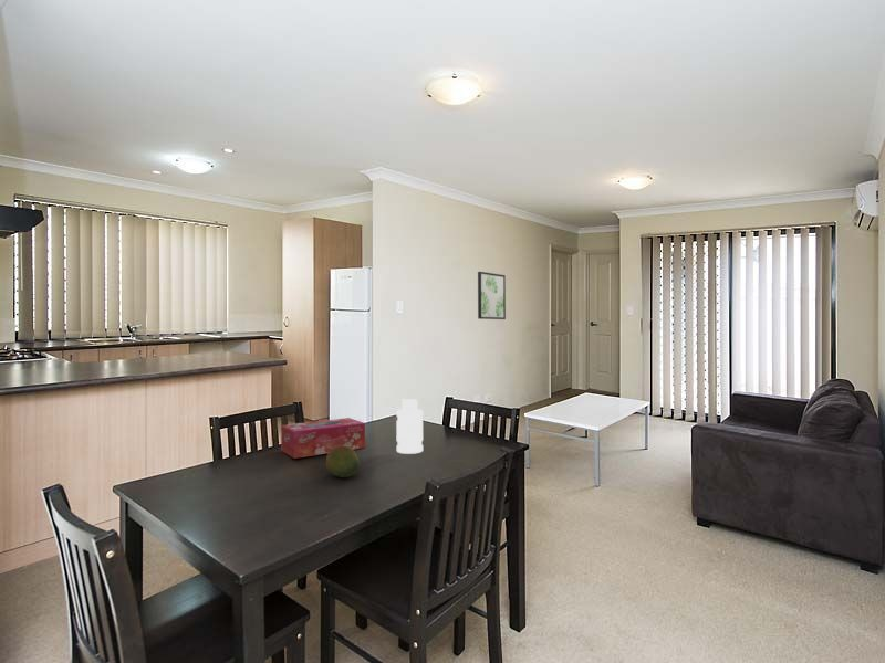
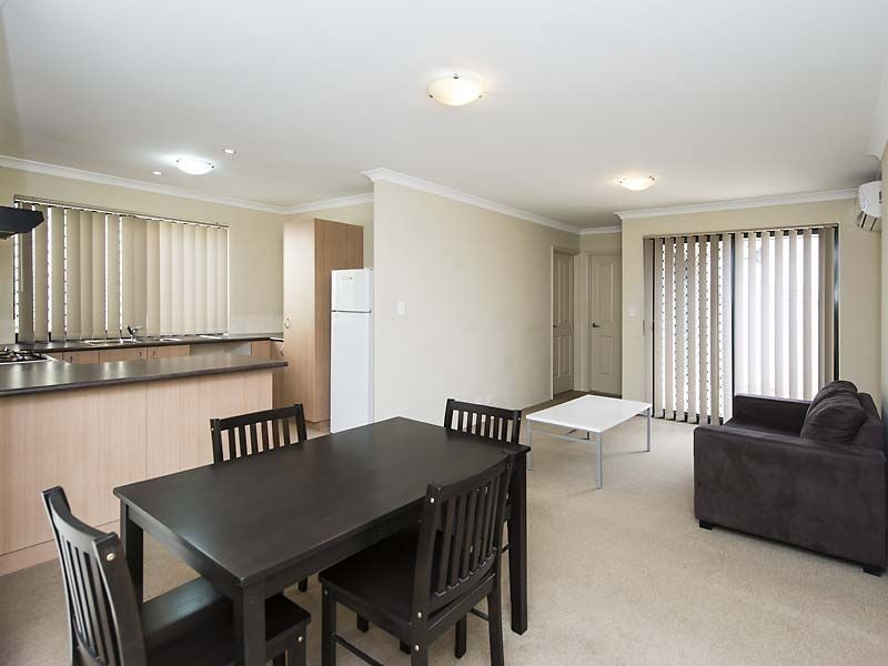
- bottle (409, 425)
- wall art (491, 296)
- fruit (344, 461)
- tissue box (323, 436)
